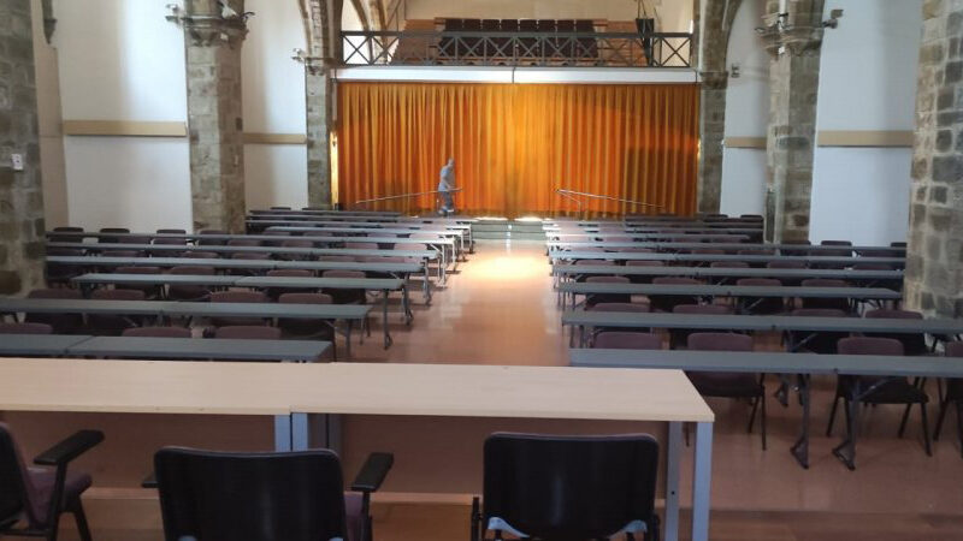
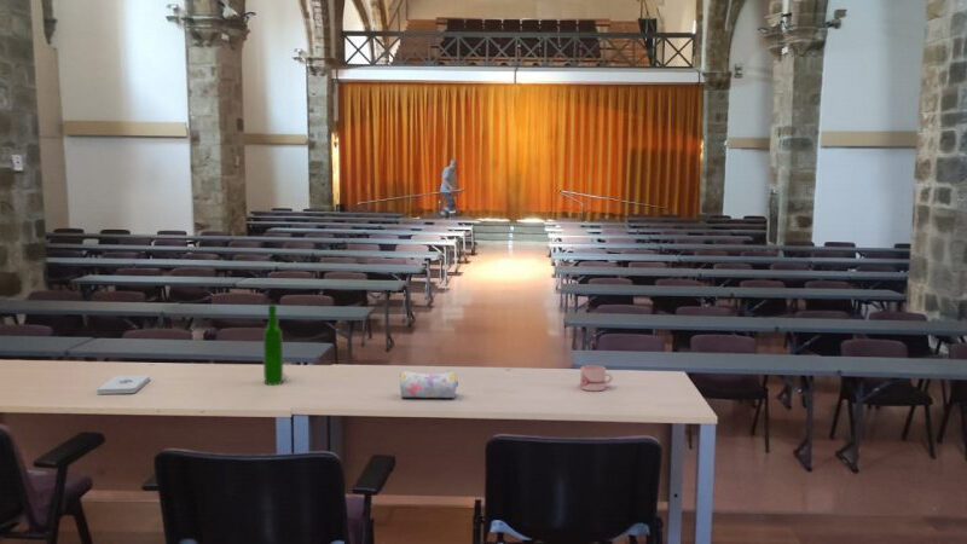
+ wine bottle (272, 343)
+ pencil case (428, 383)
+ mug (596, 377)
+ notepad (125, 383)
